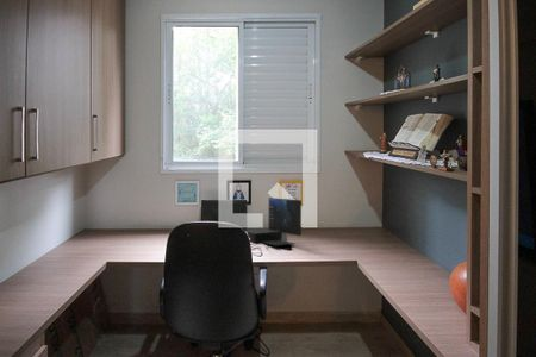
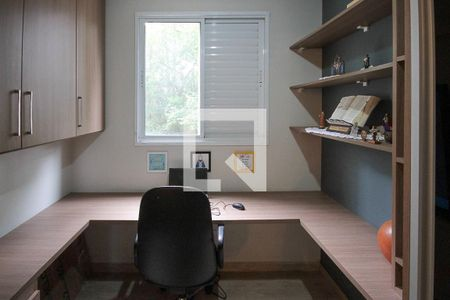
- computer monitor (272, 220)
